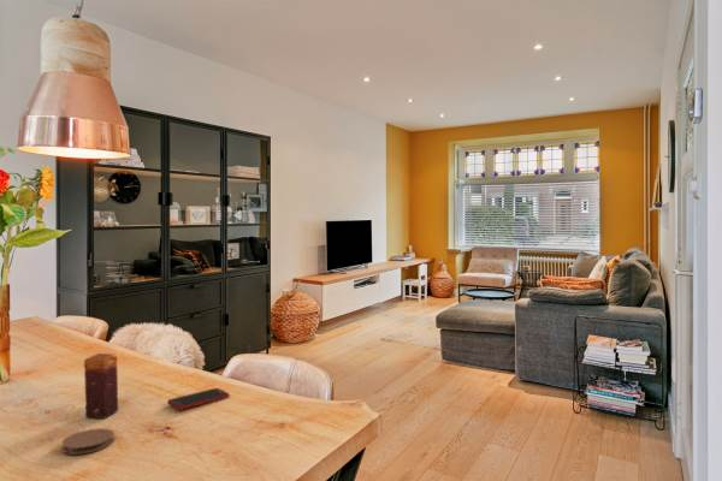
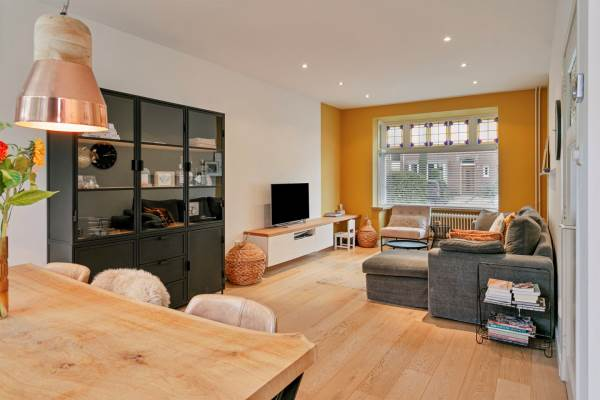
- coaster (88, 440)
- cell phone (199, 398)
- candle (101, 385)
